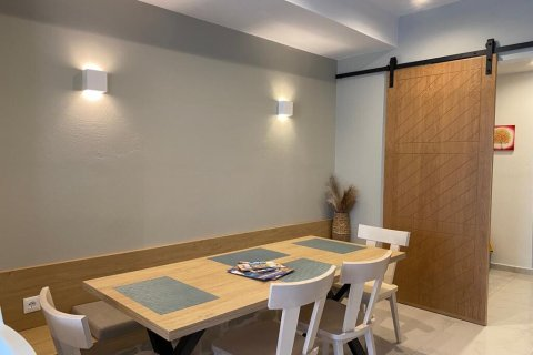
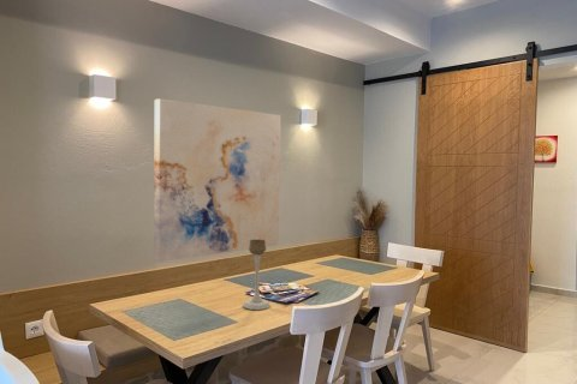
+ candle holder (256, 272)
+ wall art (224, 180)
